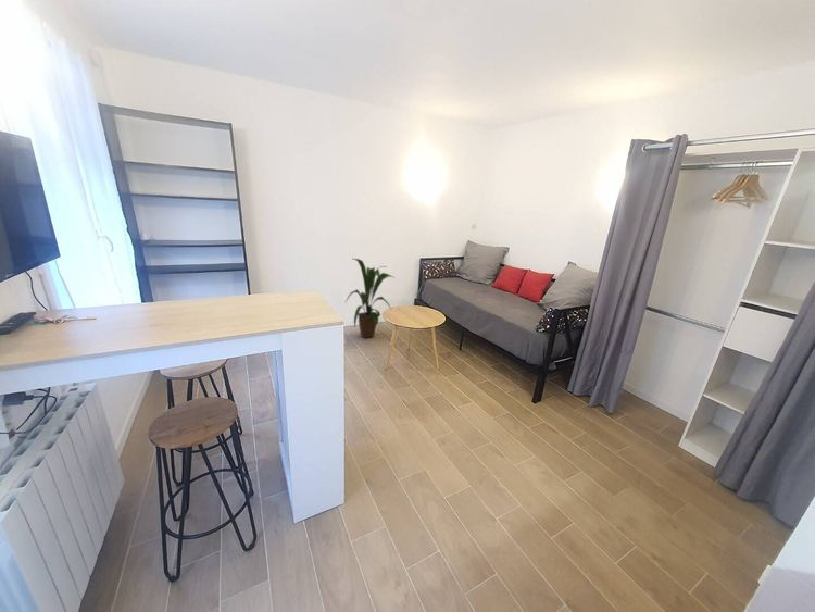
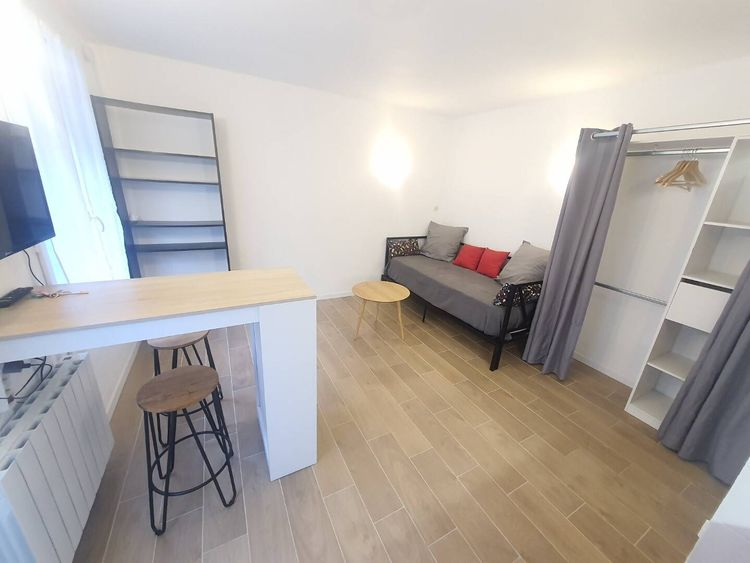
- house plant (373, 297)
